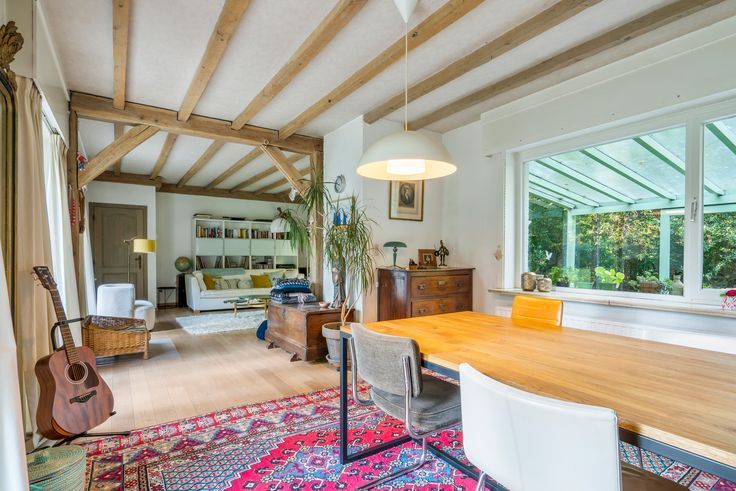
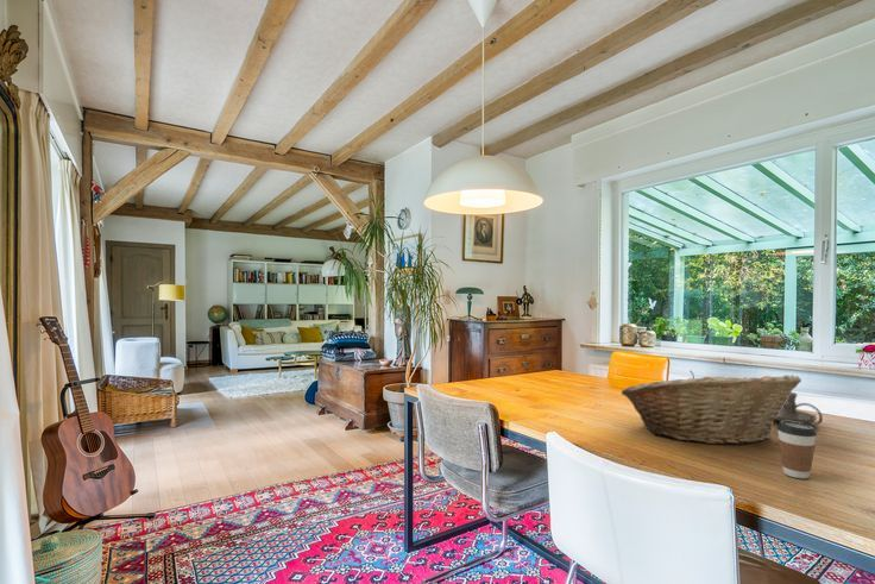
+ fruit basket (706, 398)
+ candle holder (793, 408)
+ coffee cup (795, 450)
